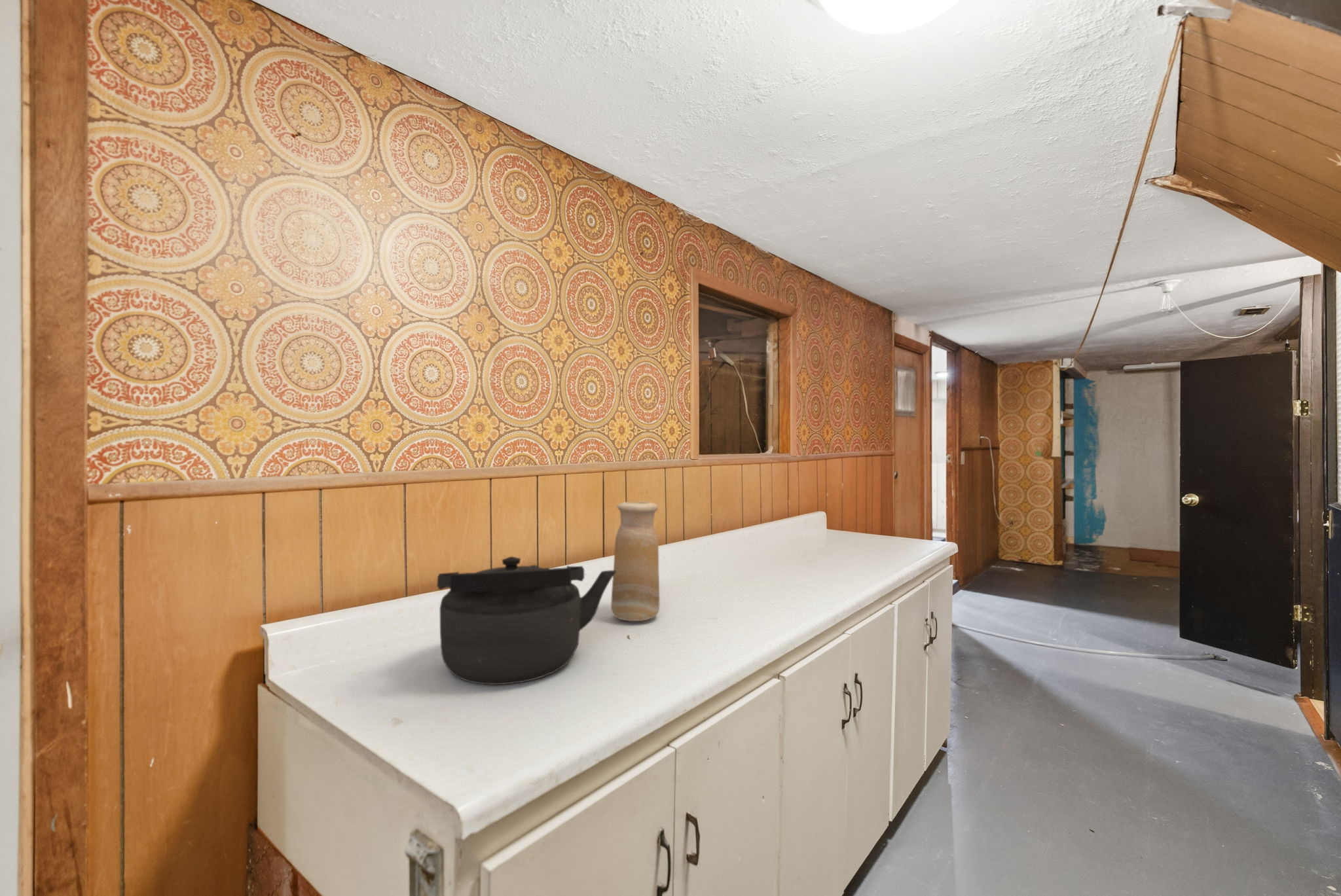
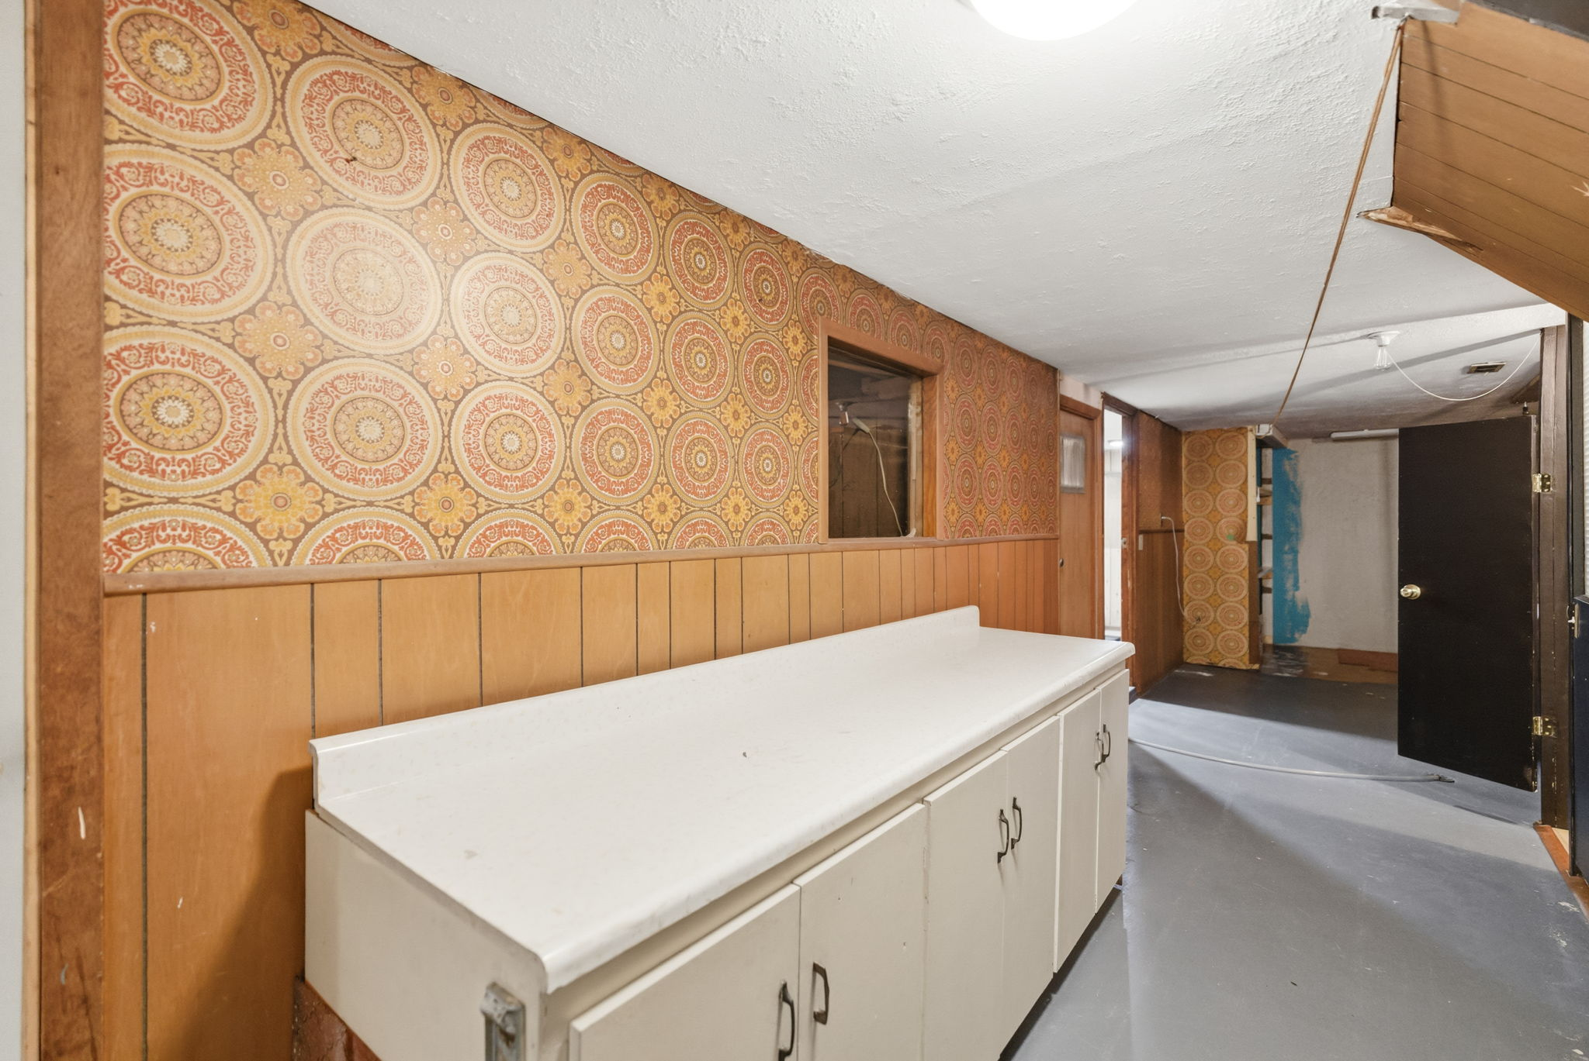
- kettle (516, 609)
- vase (634, 560)
